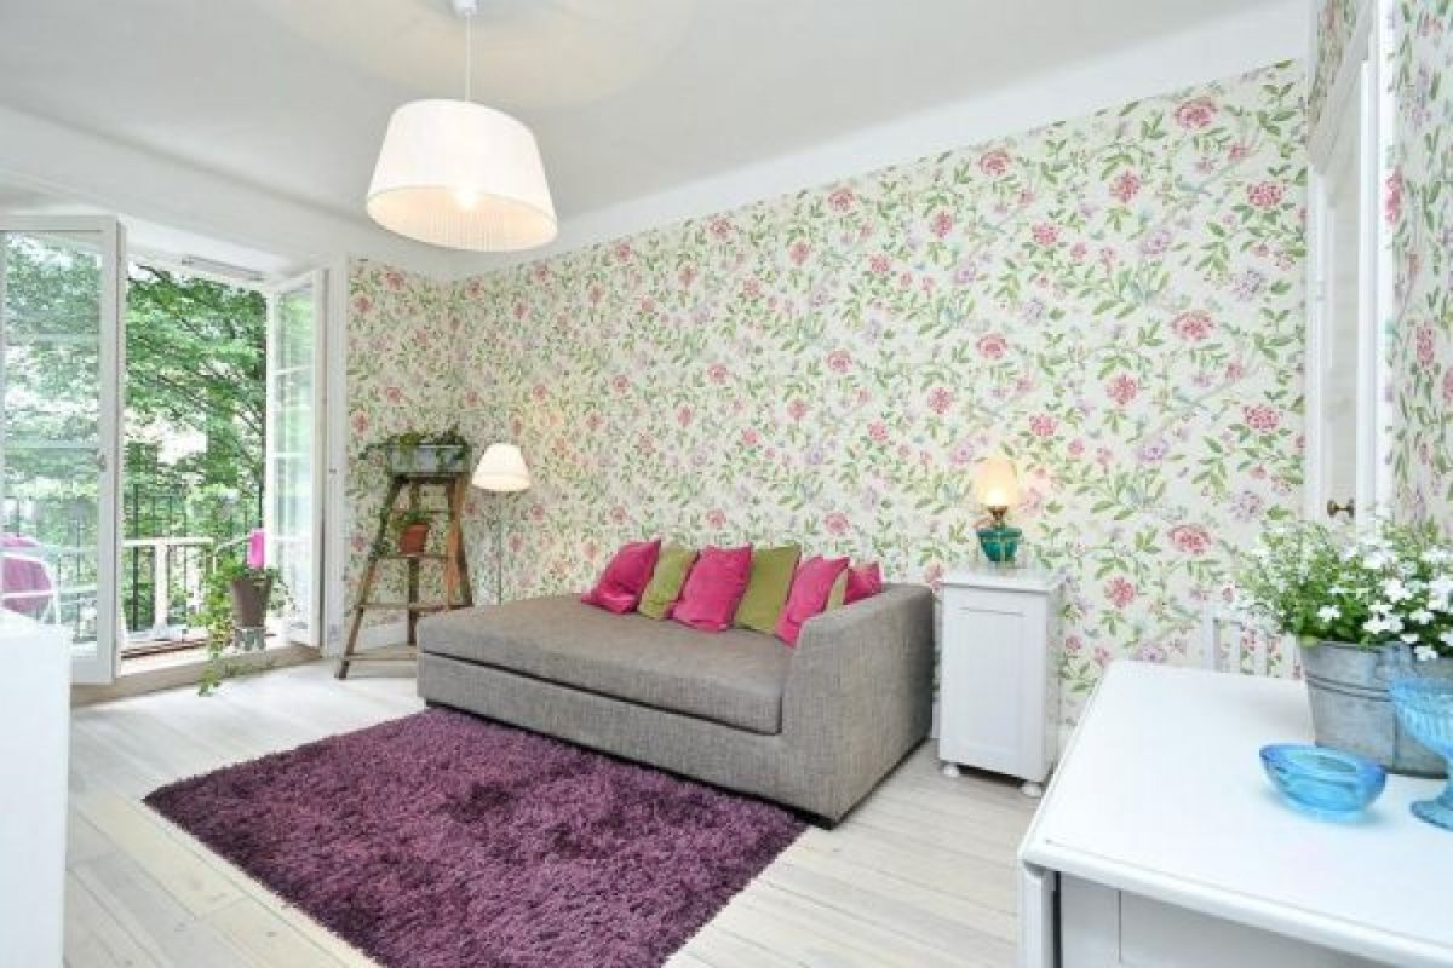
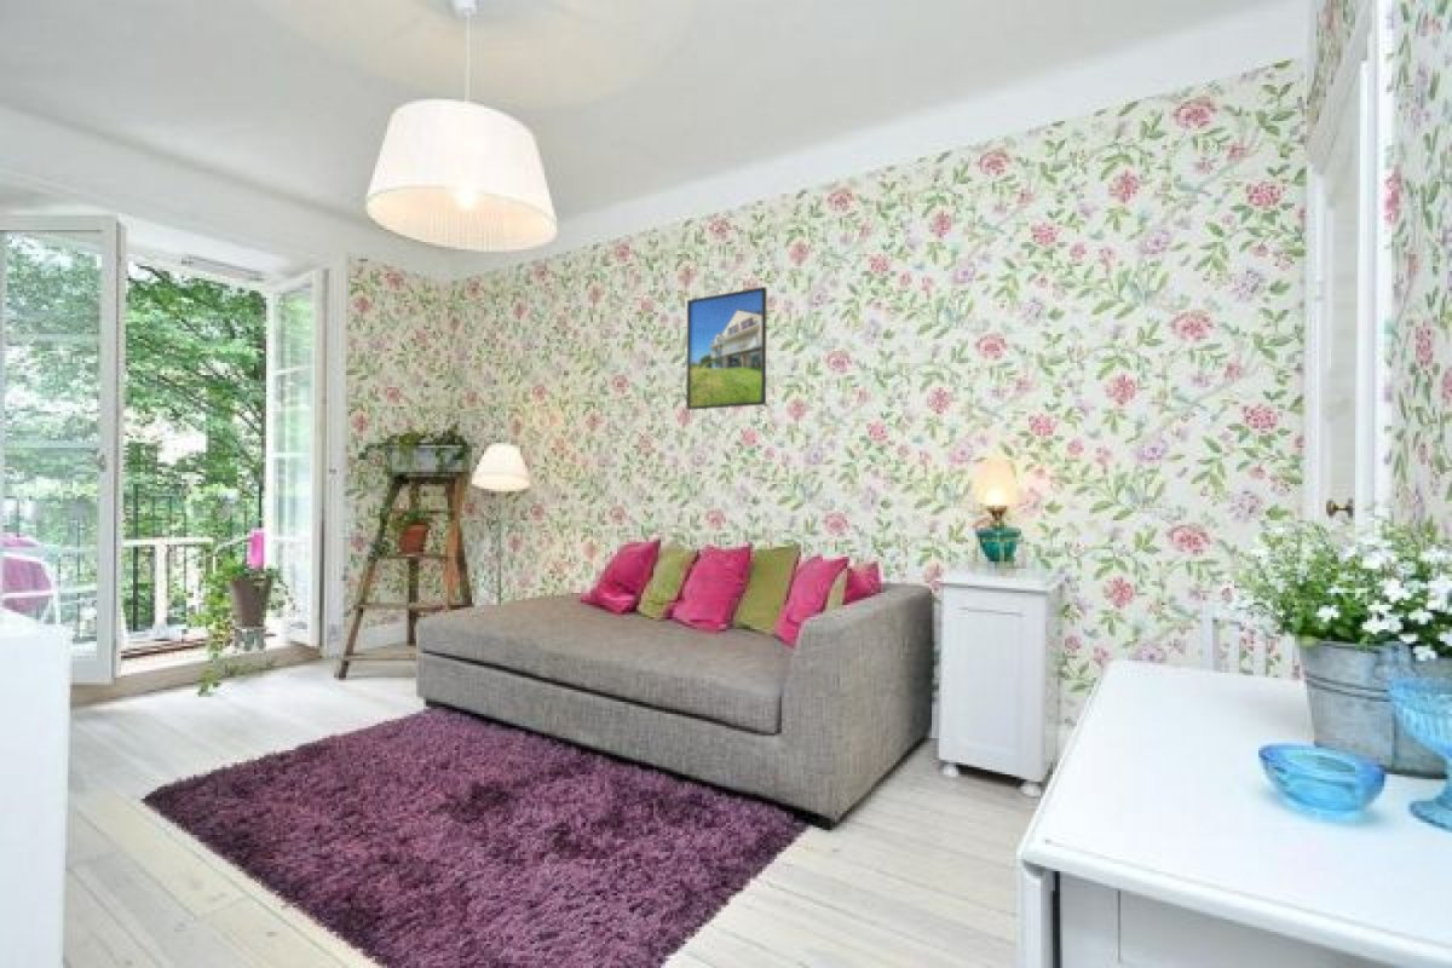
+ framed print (725, 350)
